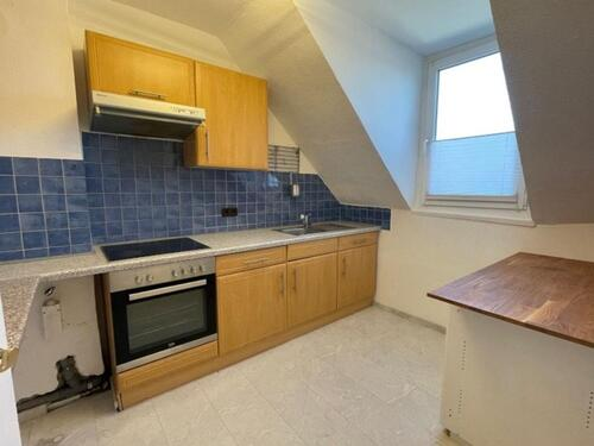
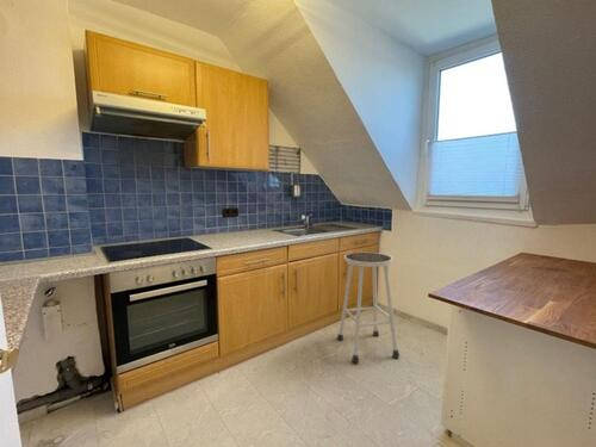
+ stool (370, 306)
